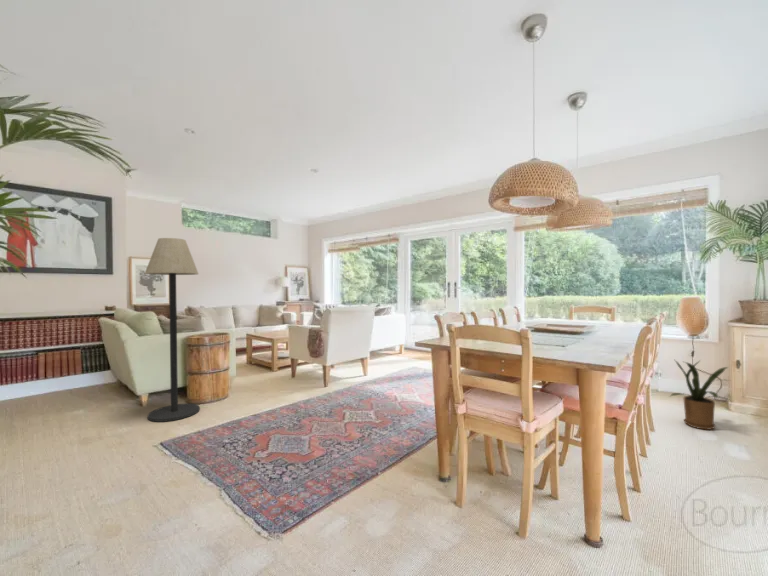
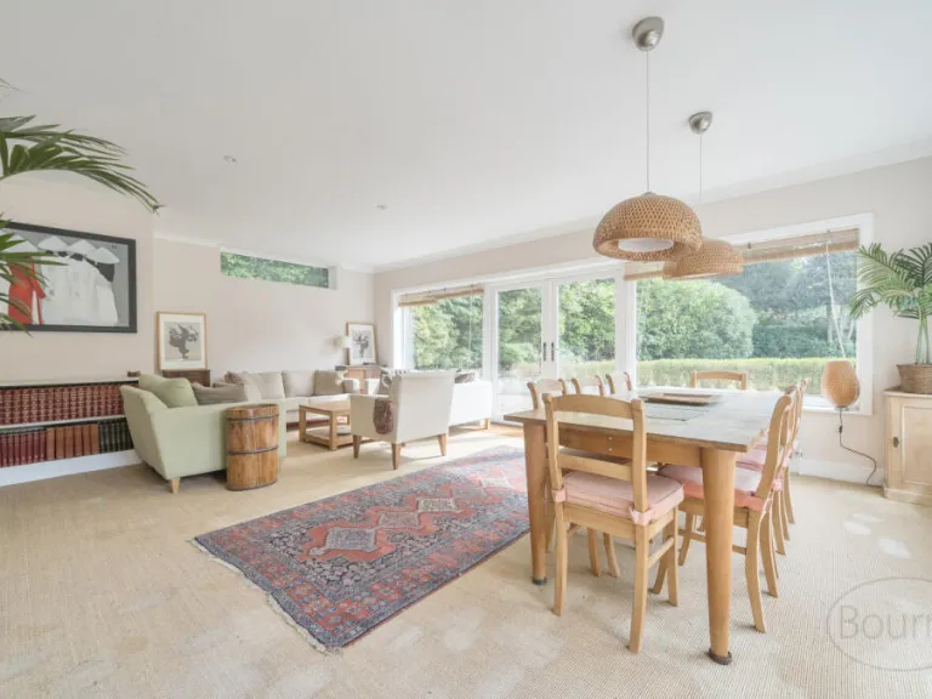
- house plant (702, 393)
- floor lamp (173, 326)
